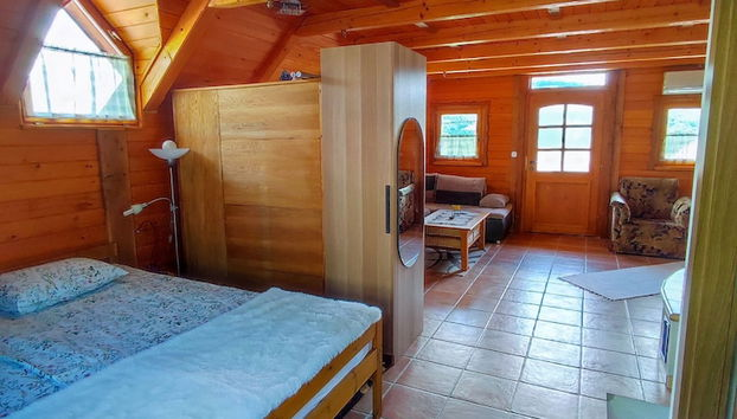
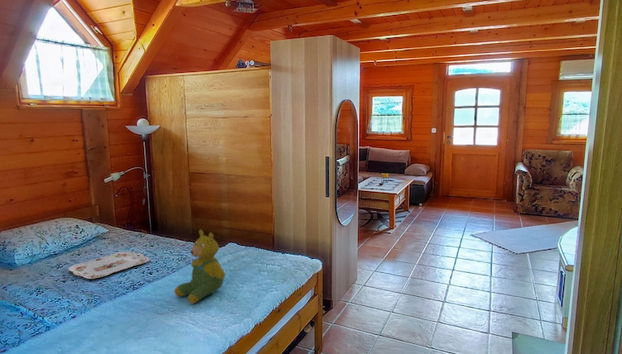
+ serving tray (110, 264)
+ teddy bear (199, 264)
